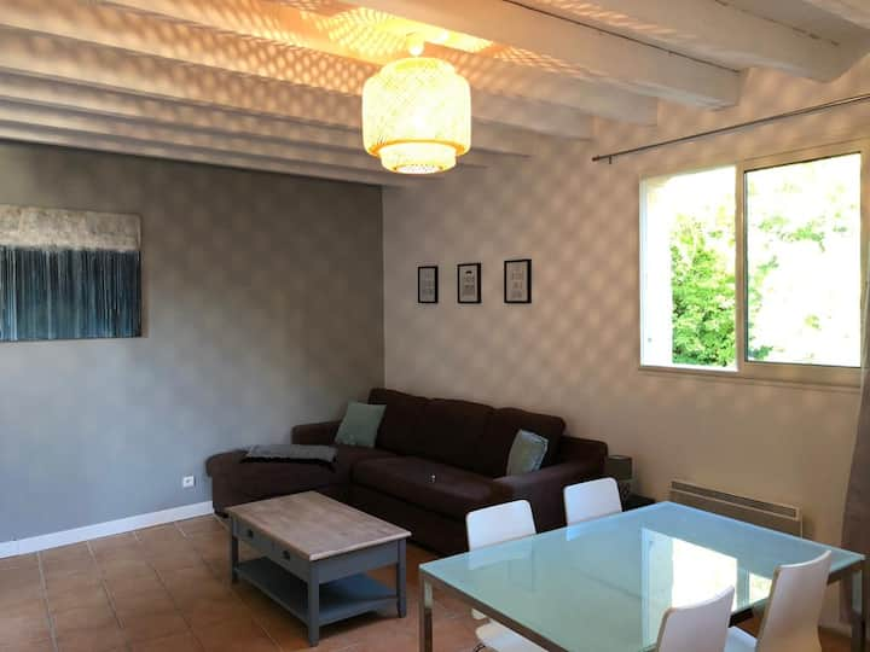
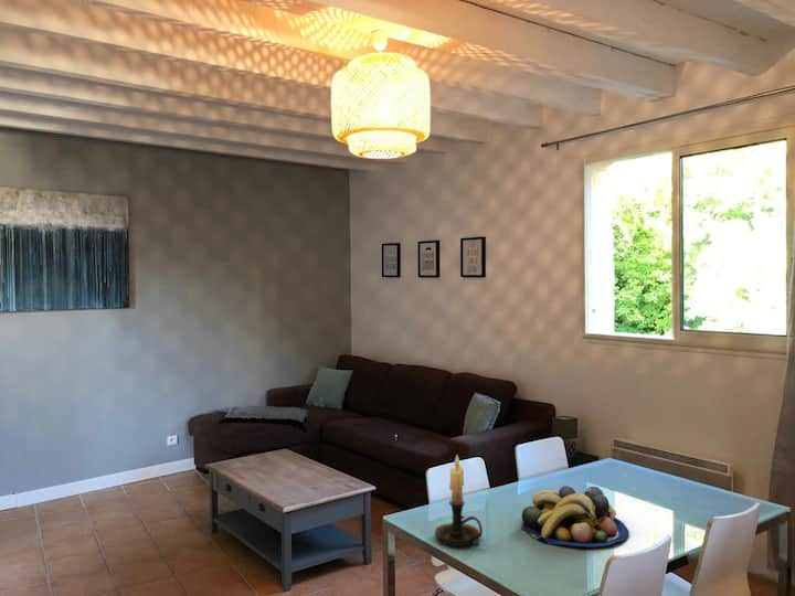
+ candle holder (462, 498)
+ fruit bowl (574, 509)
